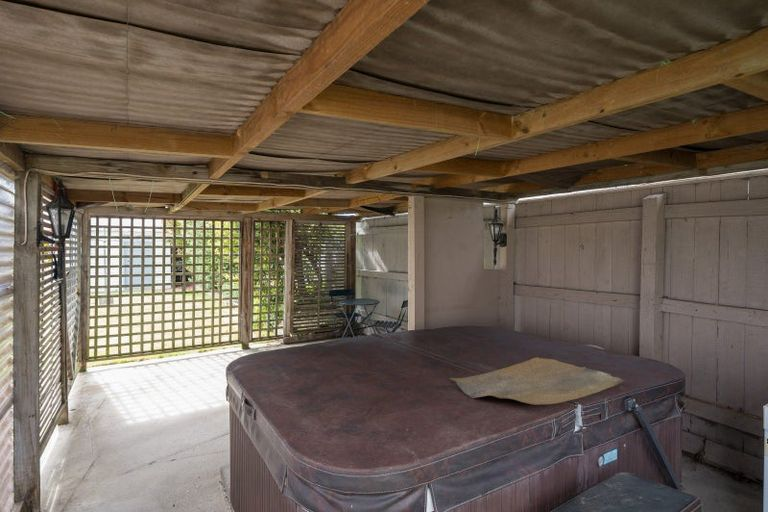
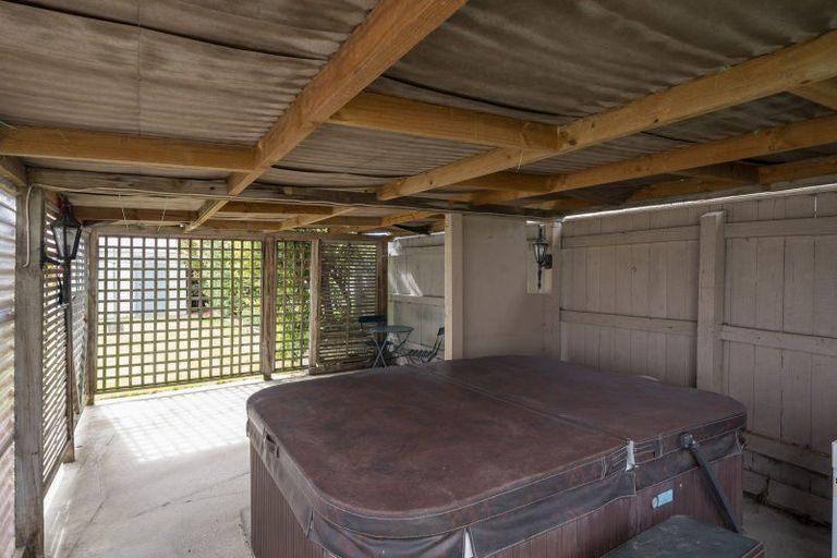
- towel (531, 379)
